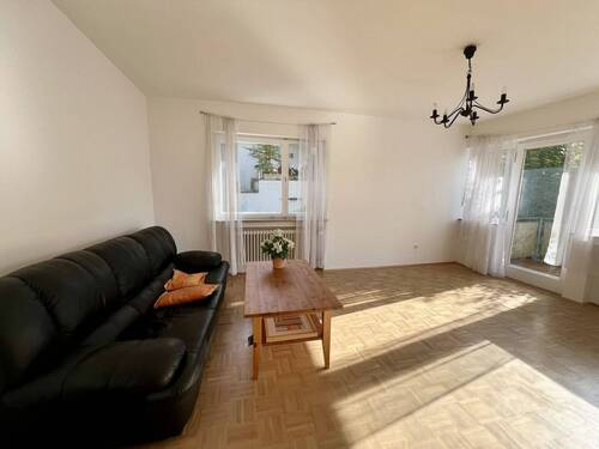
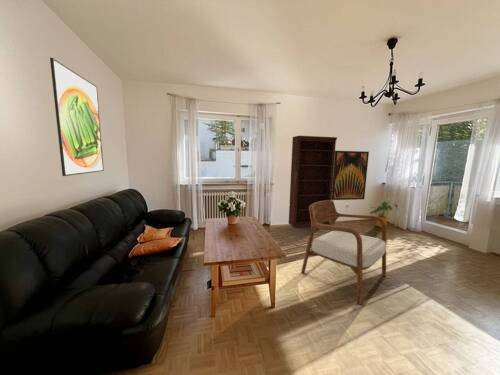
+ house plant (382, 214)
+ bookshelf (311, 182)
+ armchair (345, 241)
+ wall art (350, 175)
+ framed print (82, 125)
